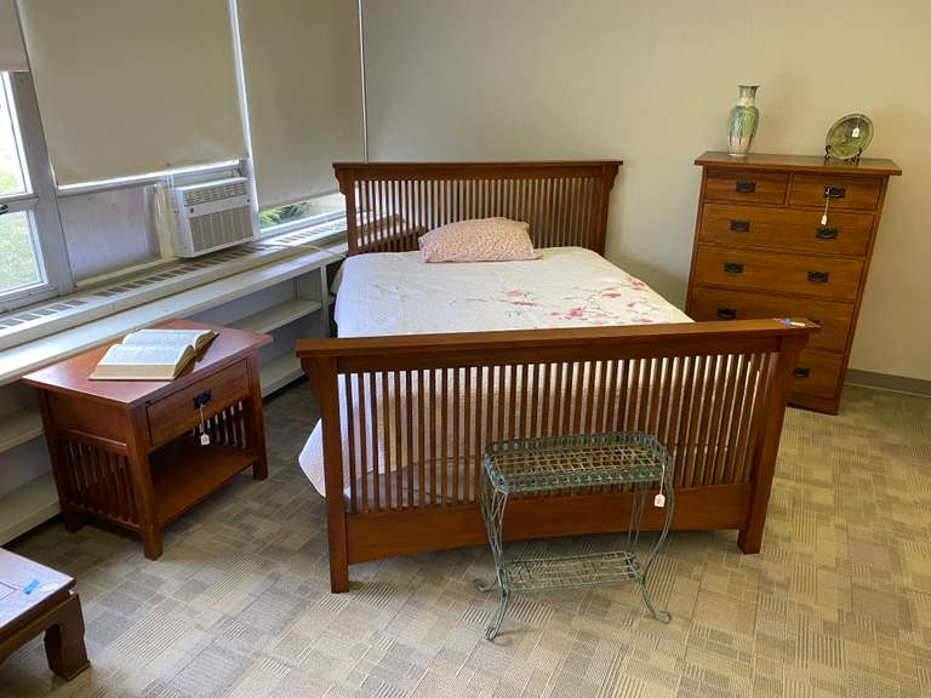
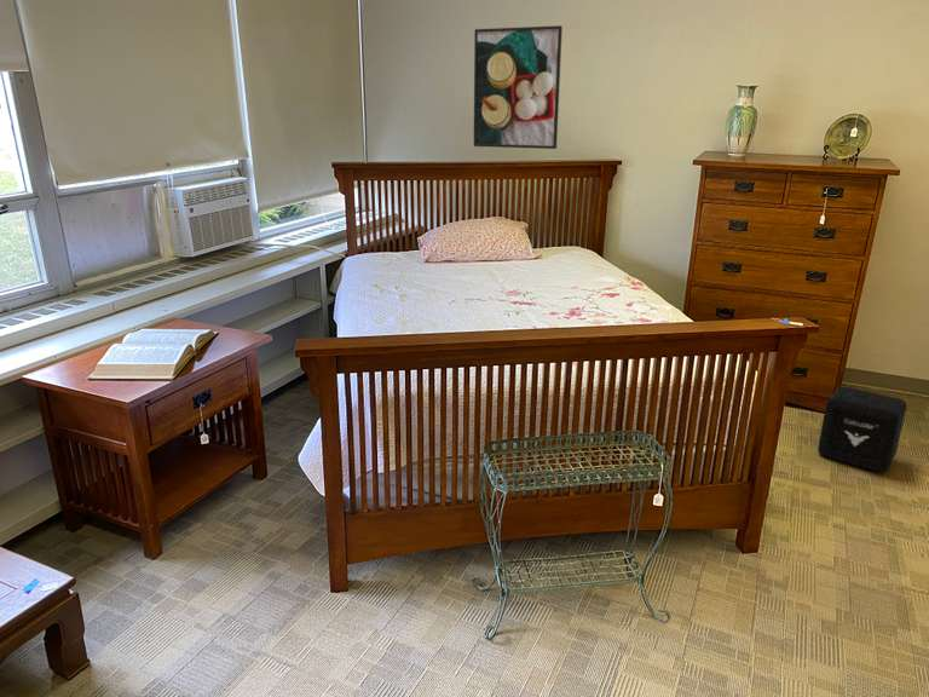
+ air purifier (860, 428)
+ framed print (515, 88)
